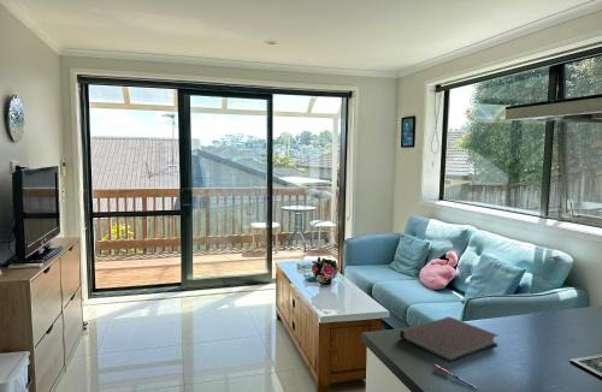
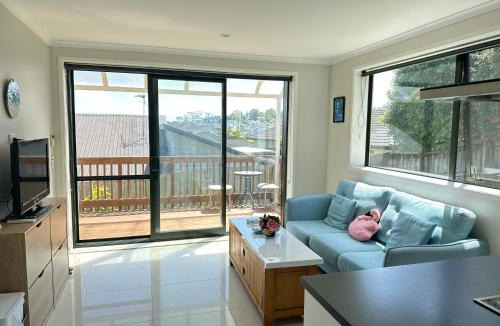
- notebook (448, 337)
- pen (454, 375)
